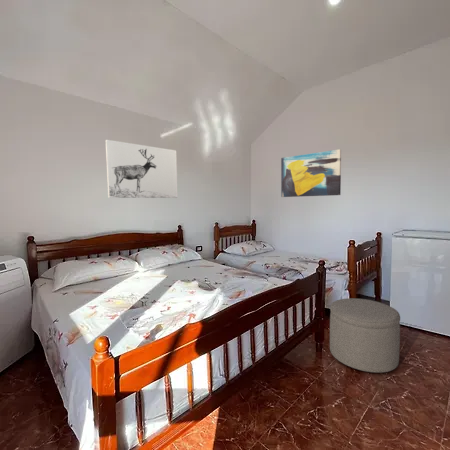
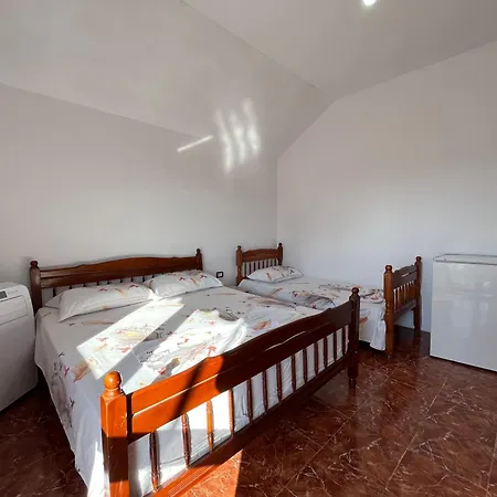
- wall art (145, 172)
- ottoman (363, 331)
- wall art (308, 175)
